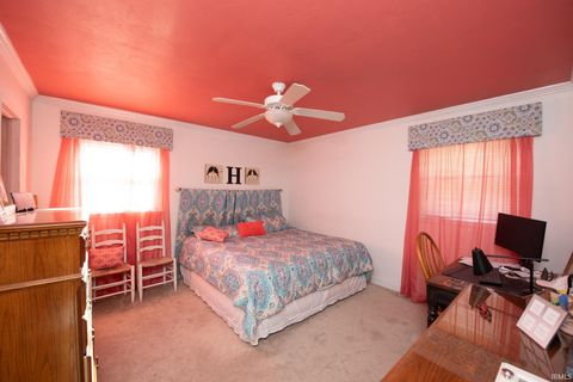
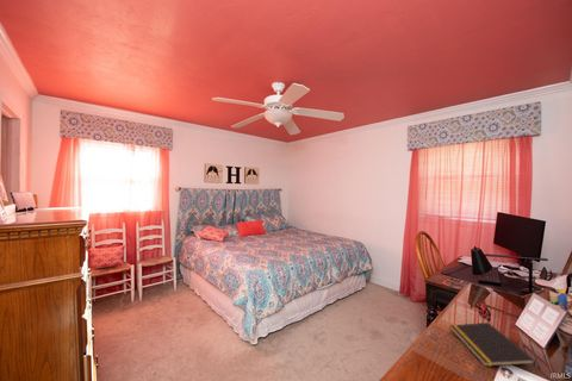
+ notepad (486, 342)
